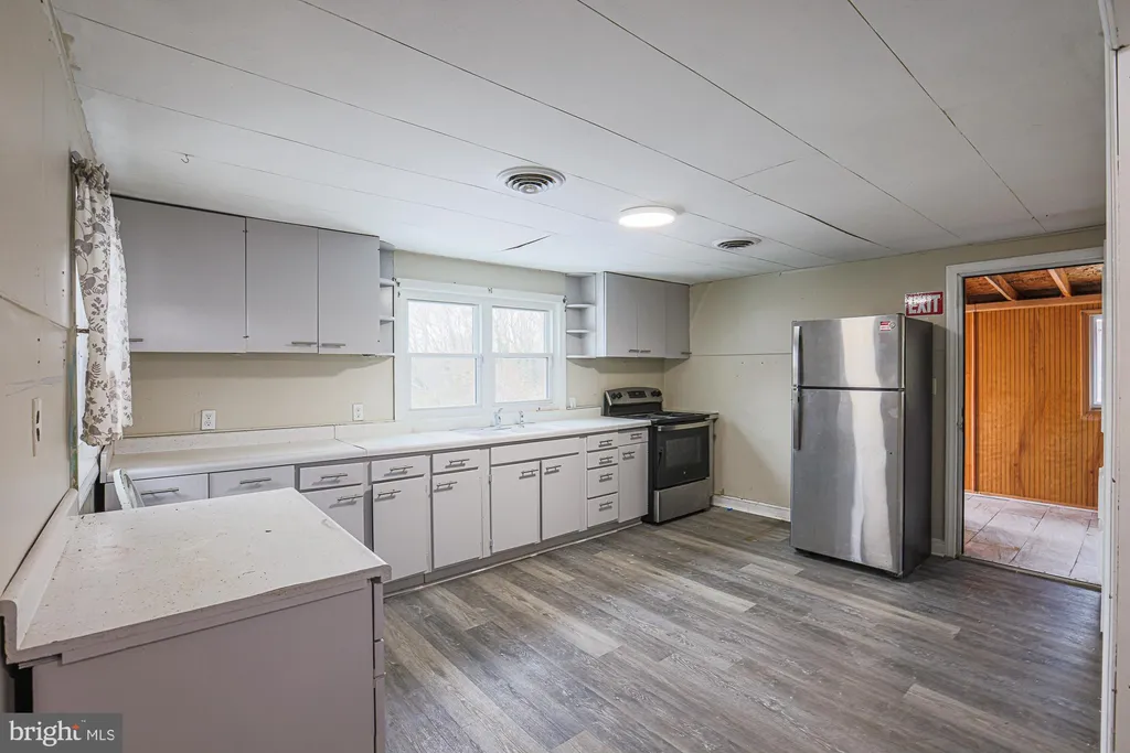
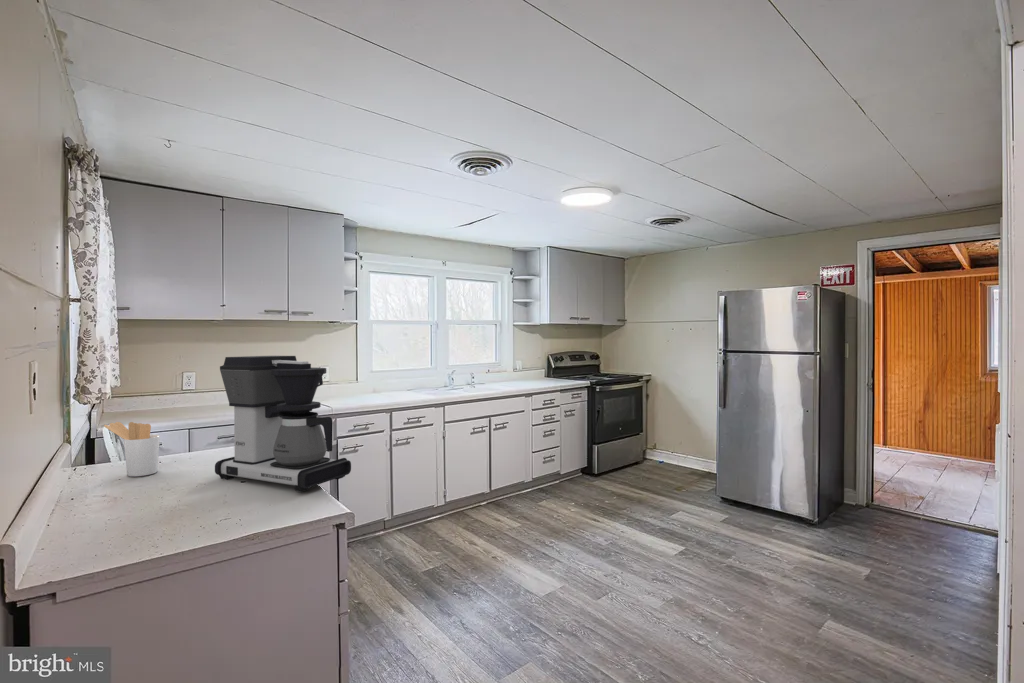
+ coffee maker (284, 417)
+ utensil holder (133, 446)
